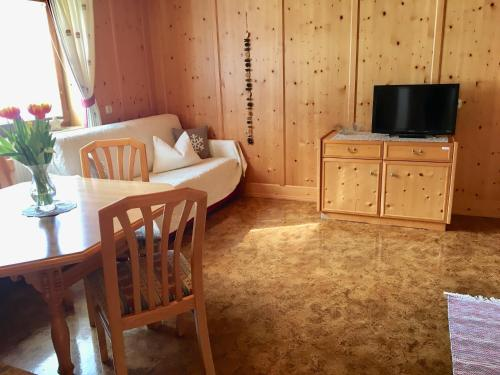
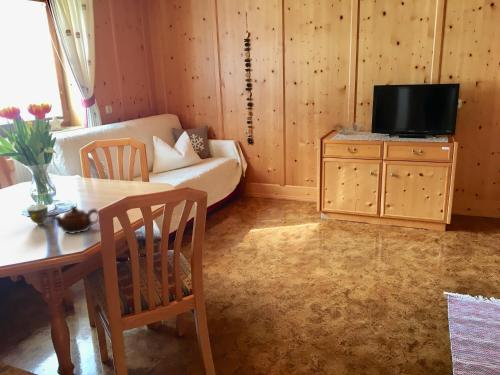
+ teacup (37, 214)
+ teapot (76, 217)
